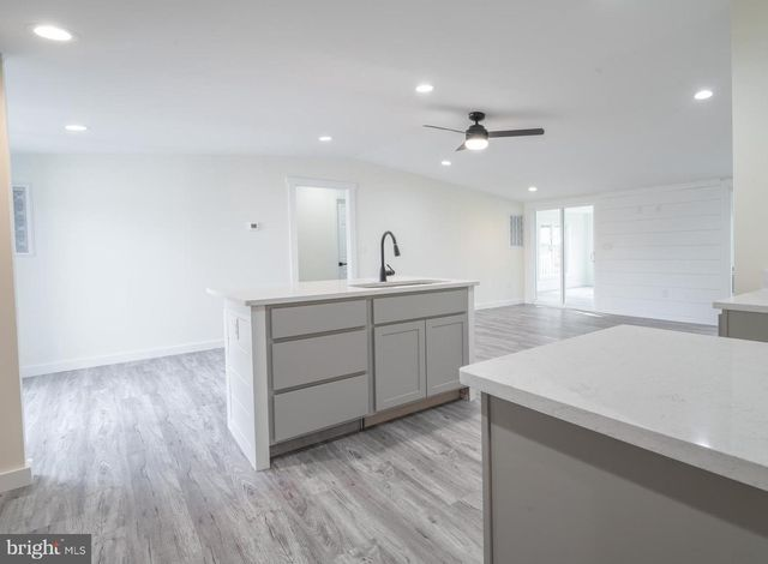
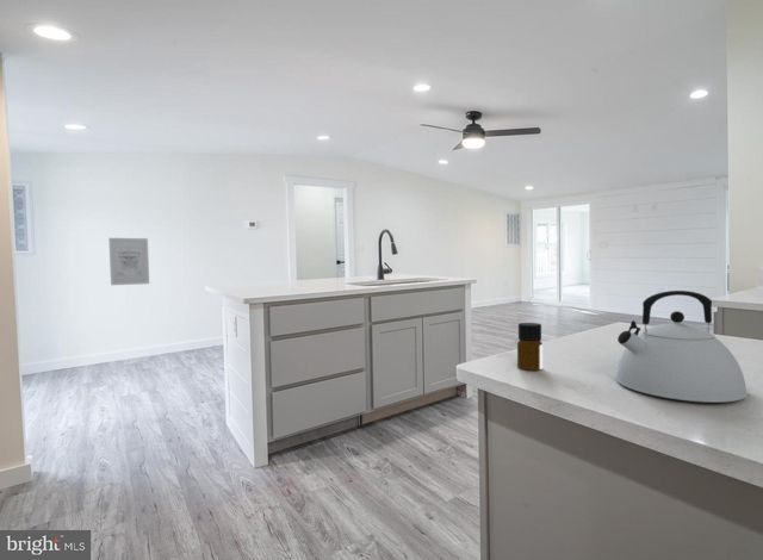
+ bottle (529, 346)
+ wall art (129, 261)
+ kettle (674, 337)
